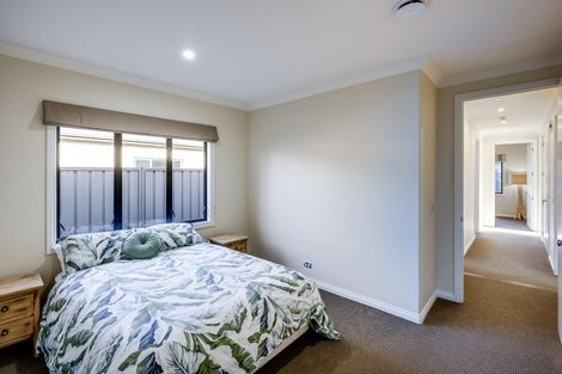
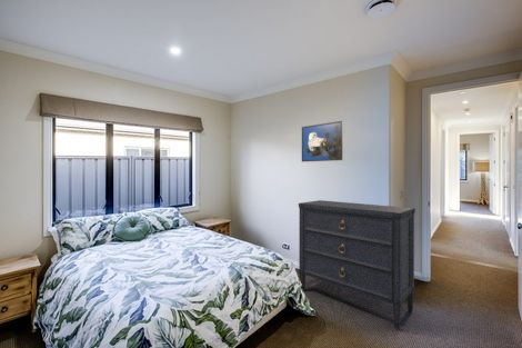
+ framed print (320, 142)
+ dresser (351, 252)
